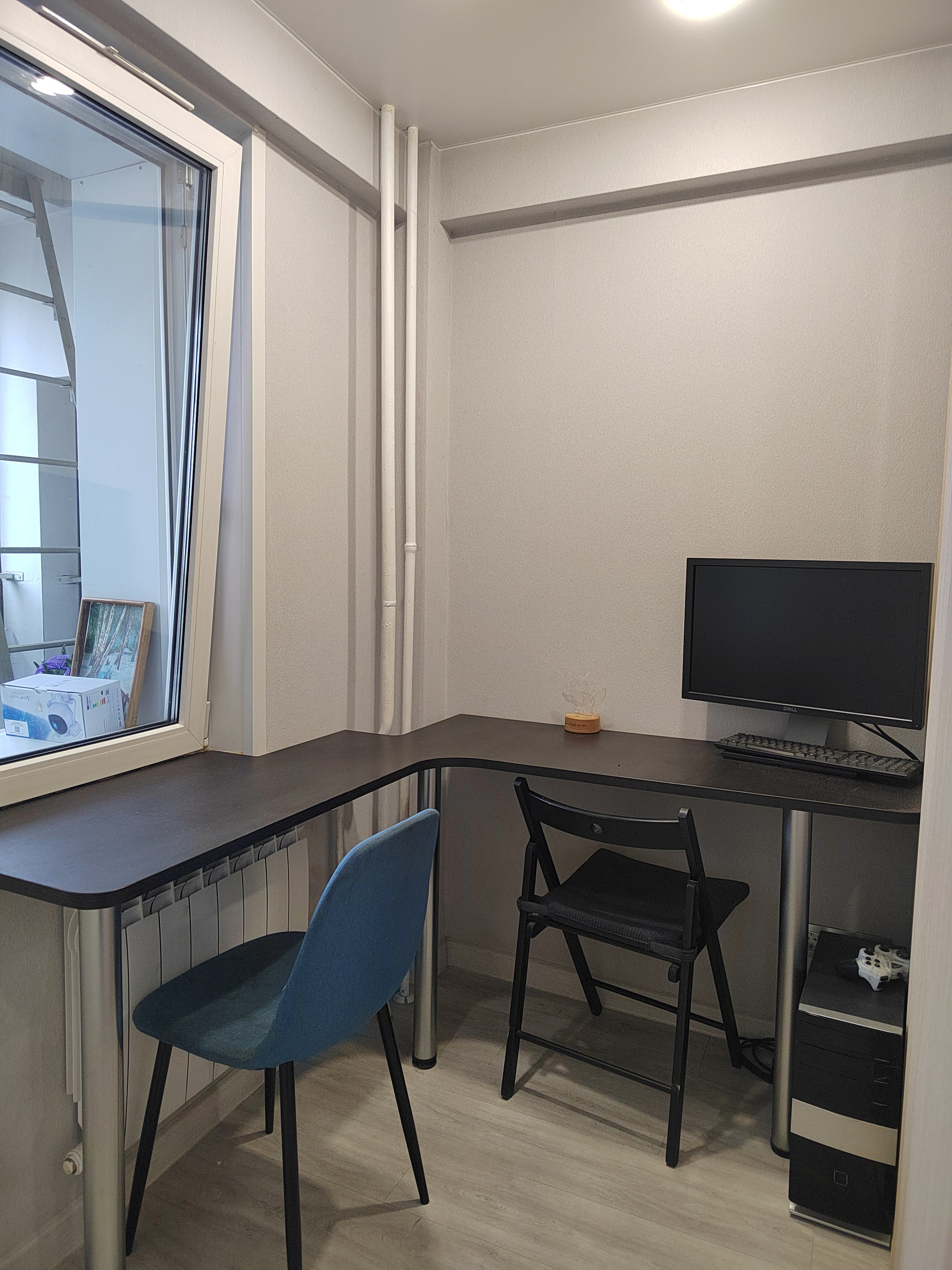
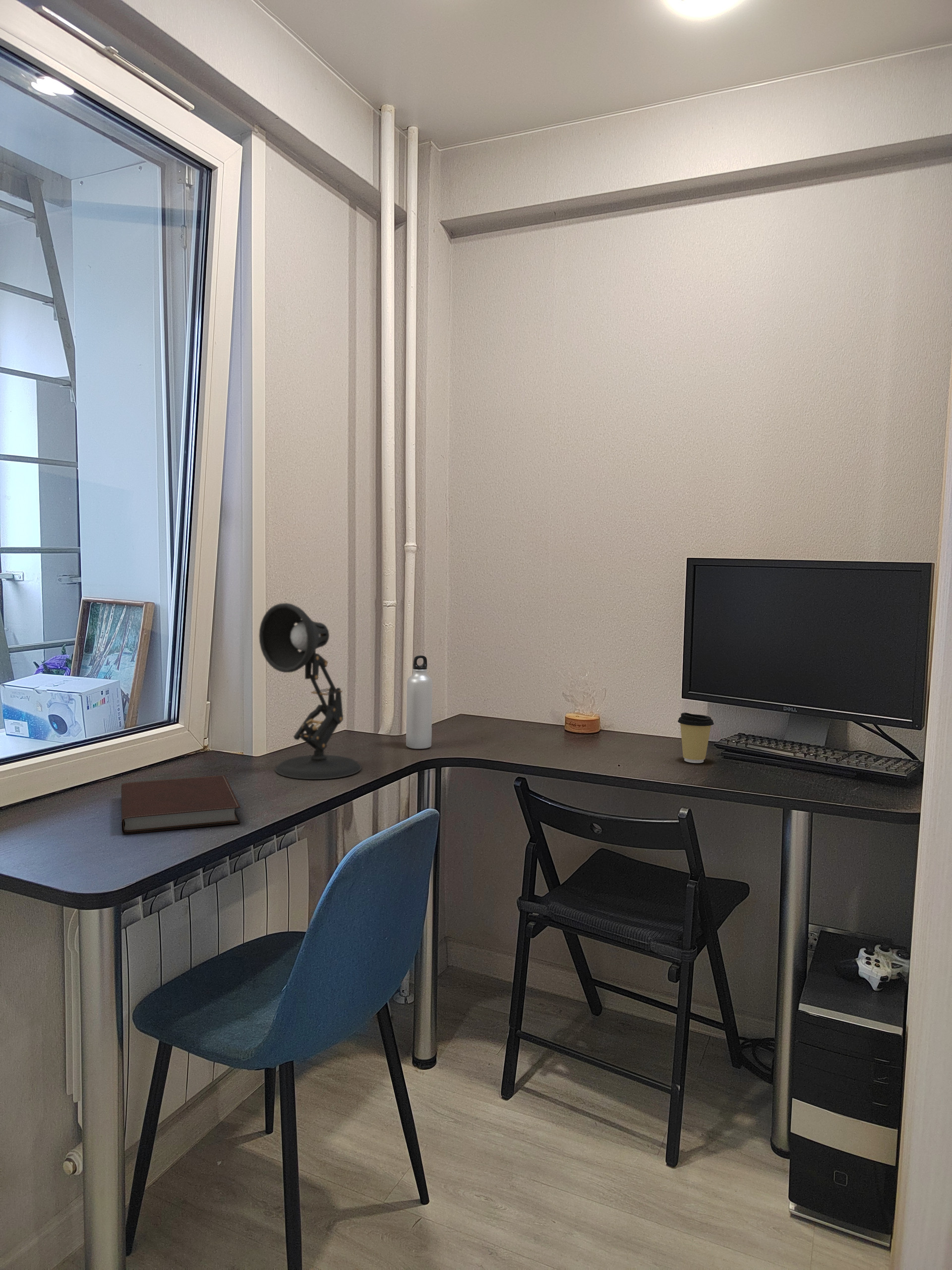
+ desk lamp (316, 686)
+ coffee cup (695, 738)
+ notebook (178, 802)
+ water bottle (419, 701)
